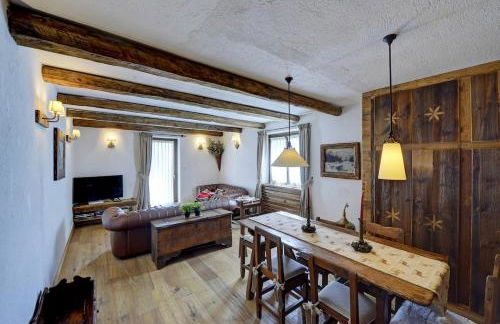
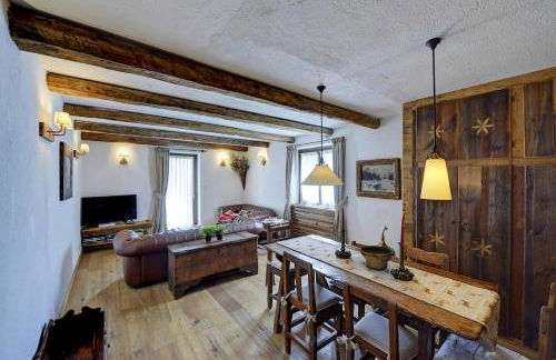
+ bowl (376, 258)
